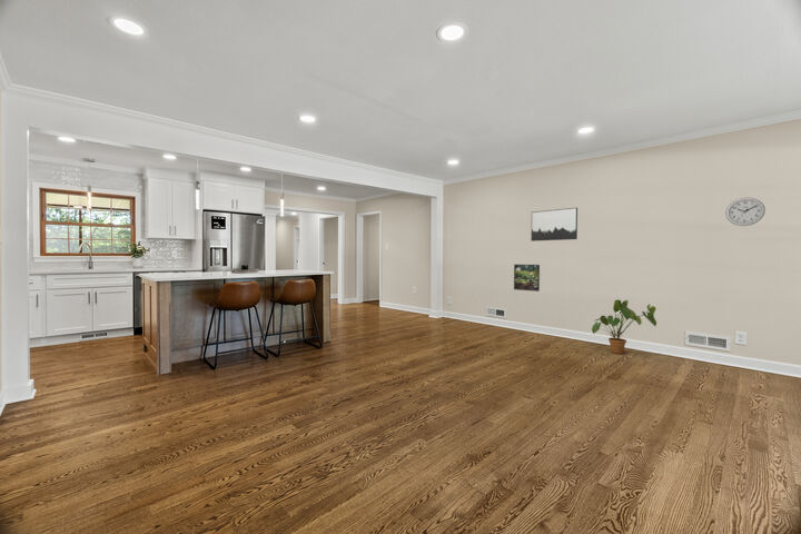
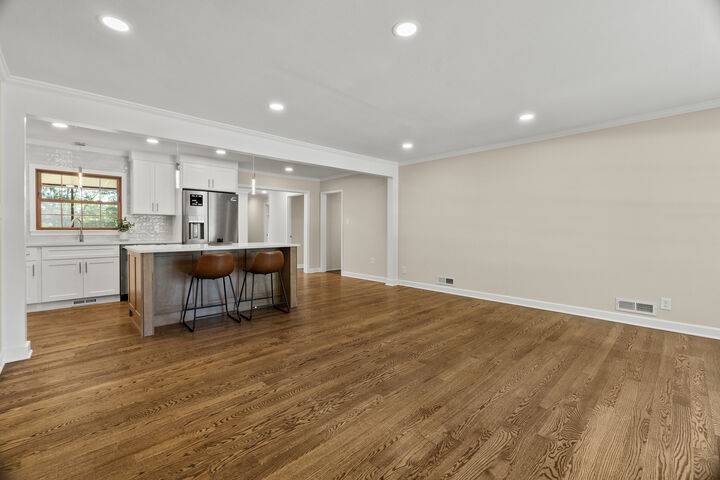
- wall clock (744, 211)
- wall art (553, 225)
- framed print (526, 277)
- house plant (623, 324)
